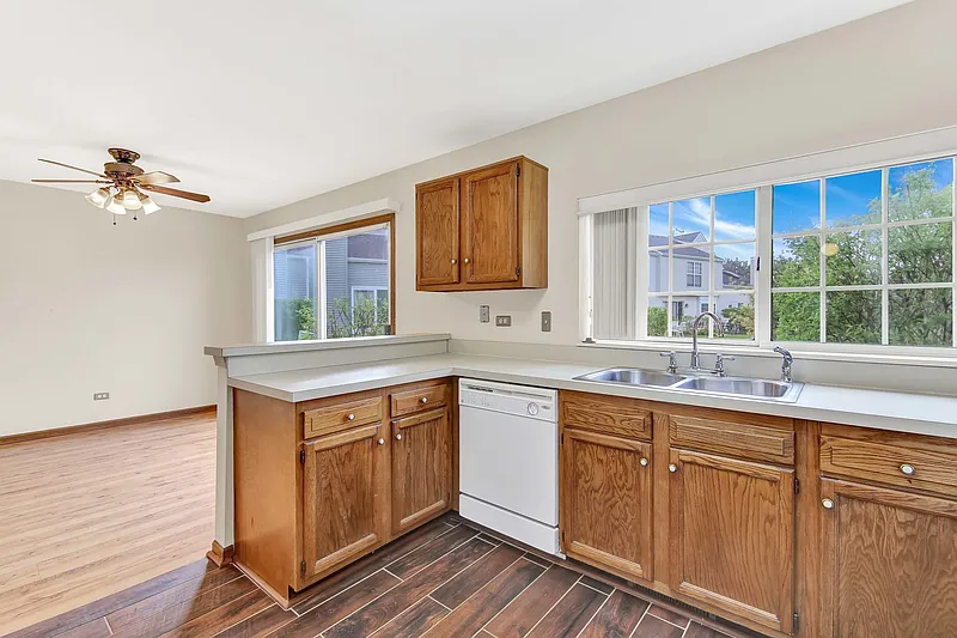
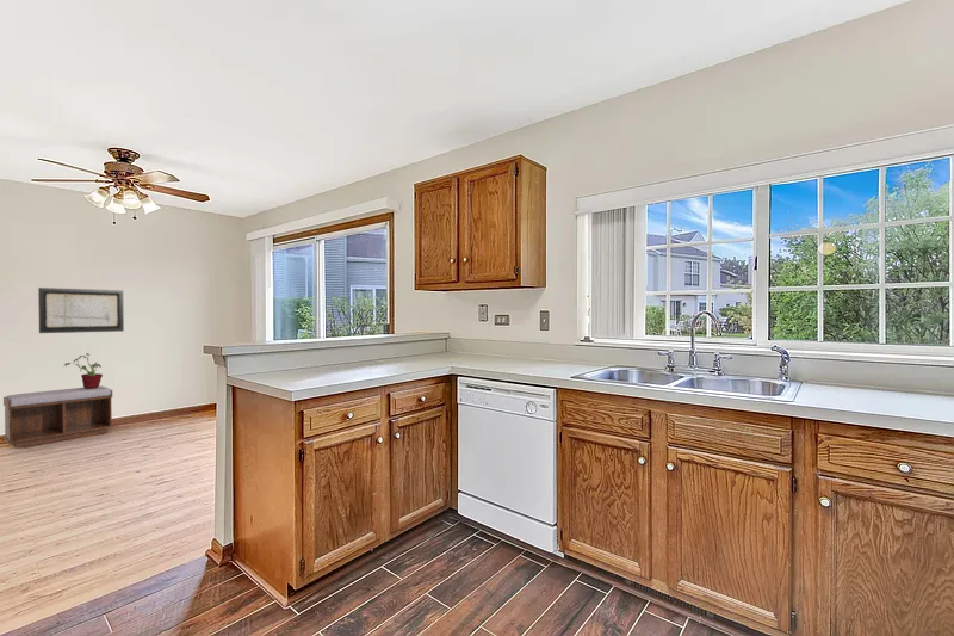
+ potted plant (80, 370)
+ wall art (82, 310)
+ bench (60, 414)
